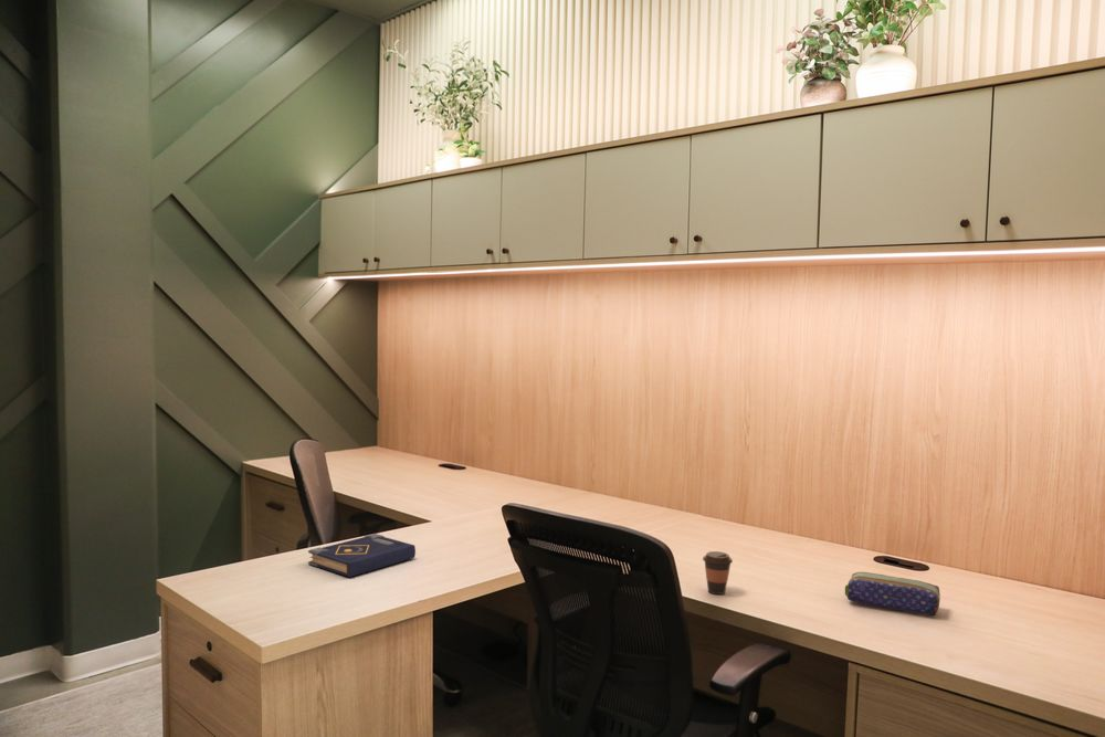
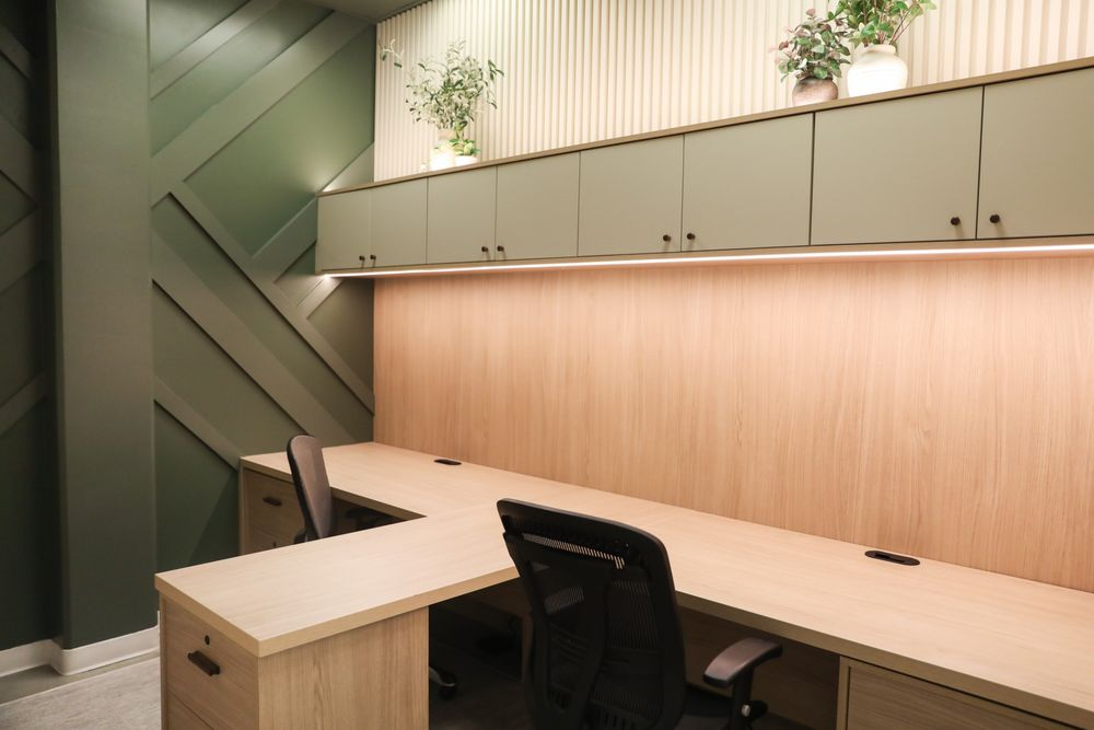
- coffee cup (717, 572)
- pencil case (892, 591)
- book (362, 554)
